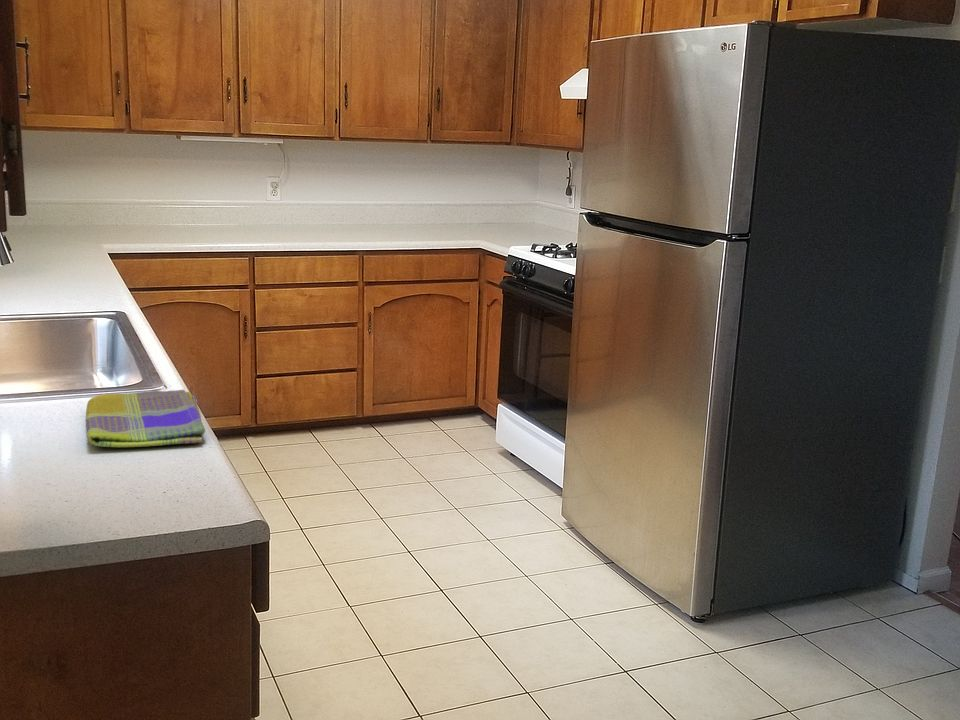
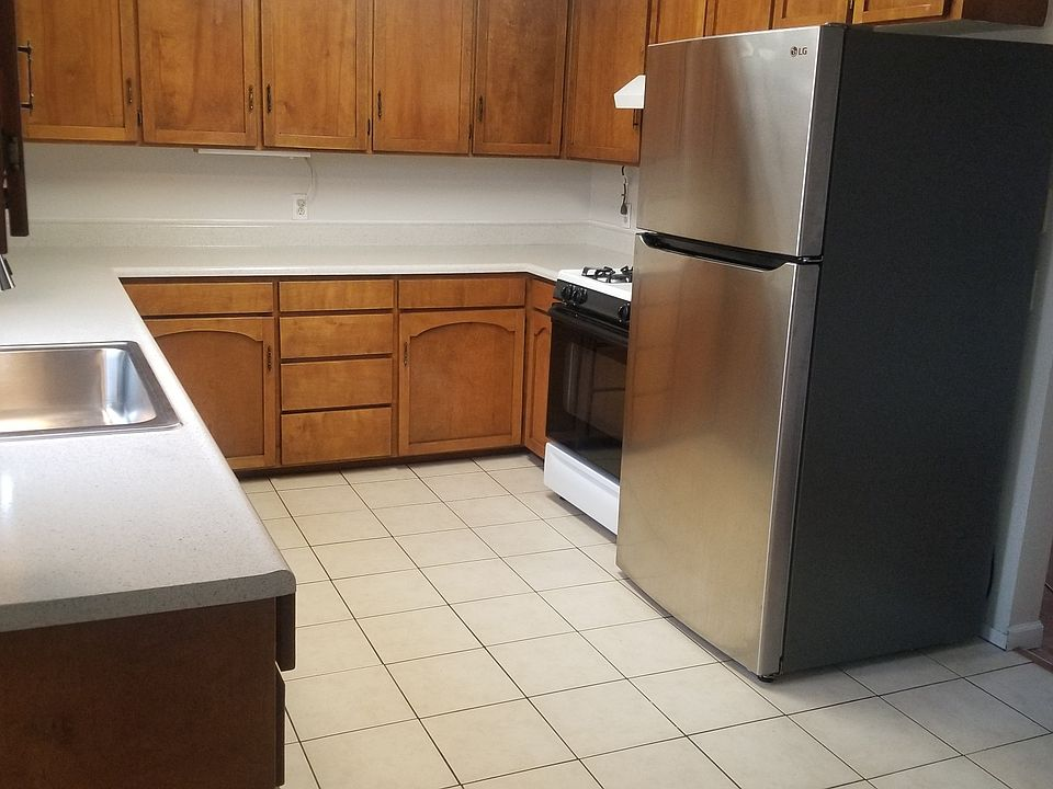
- dish towel (144, 416)
